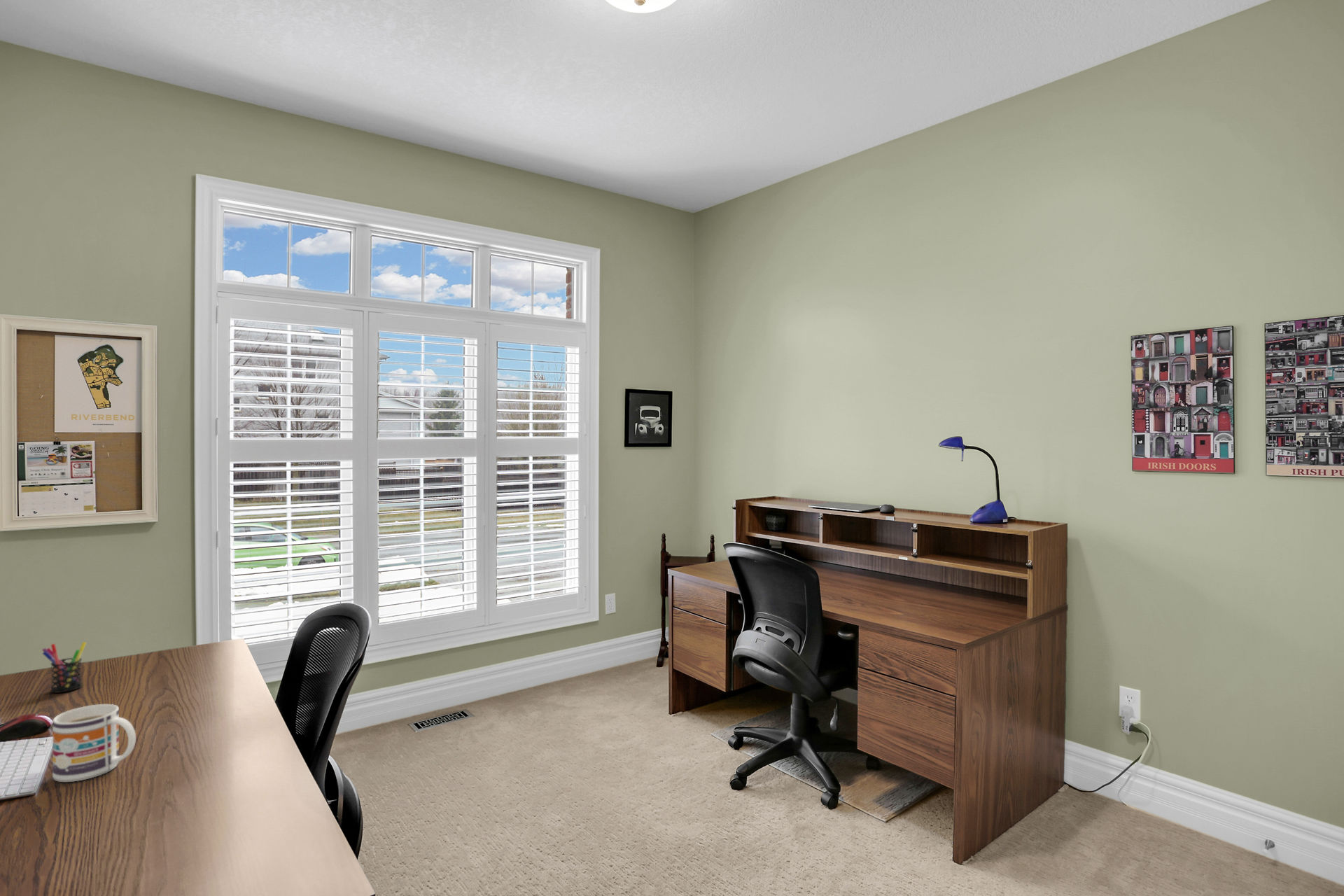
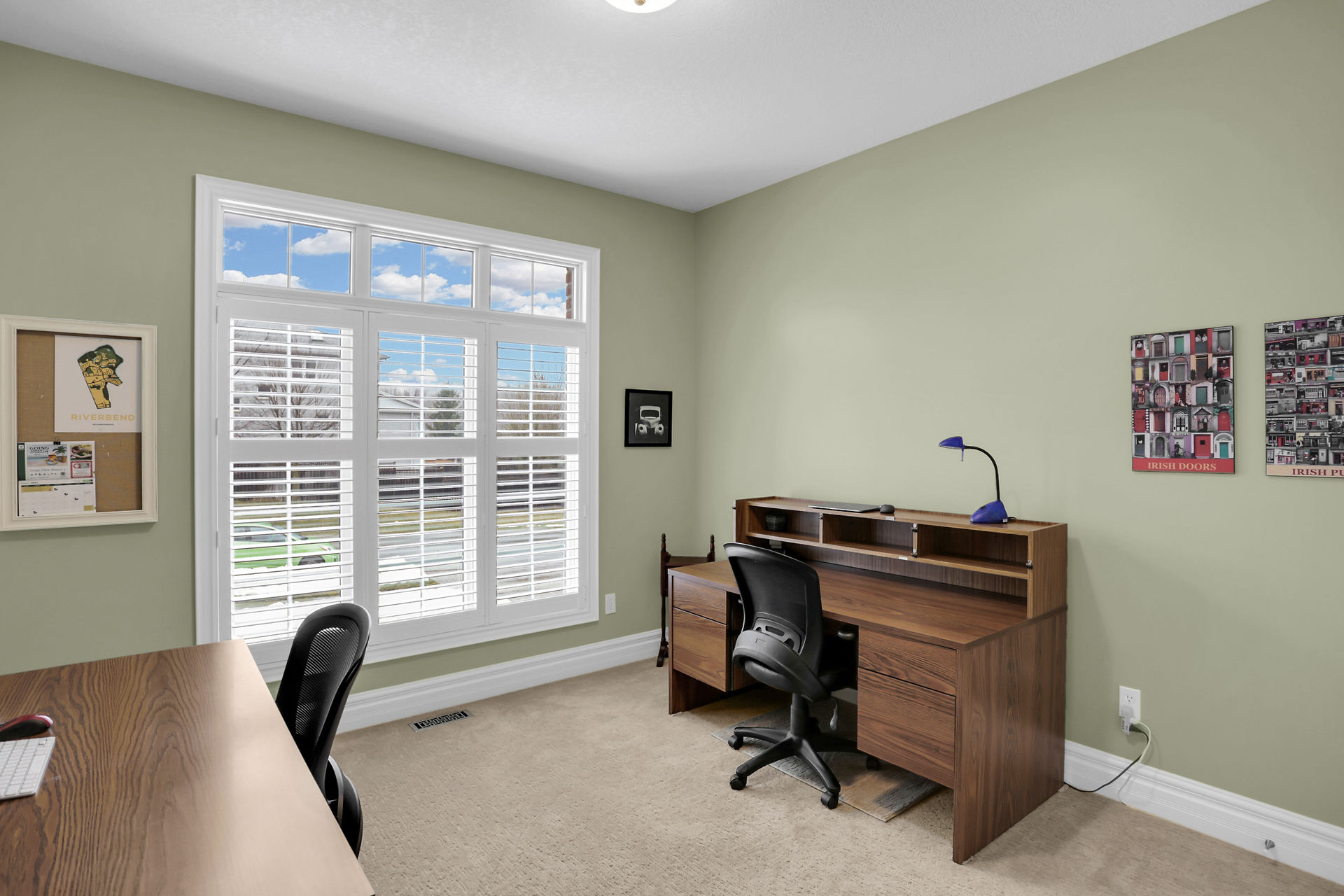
- pen holder (66, 665)
- mug (91, 742)
